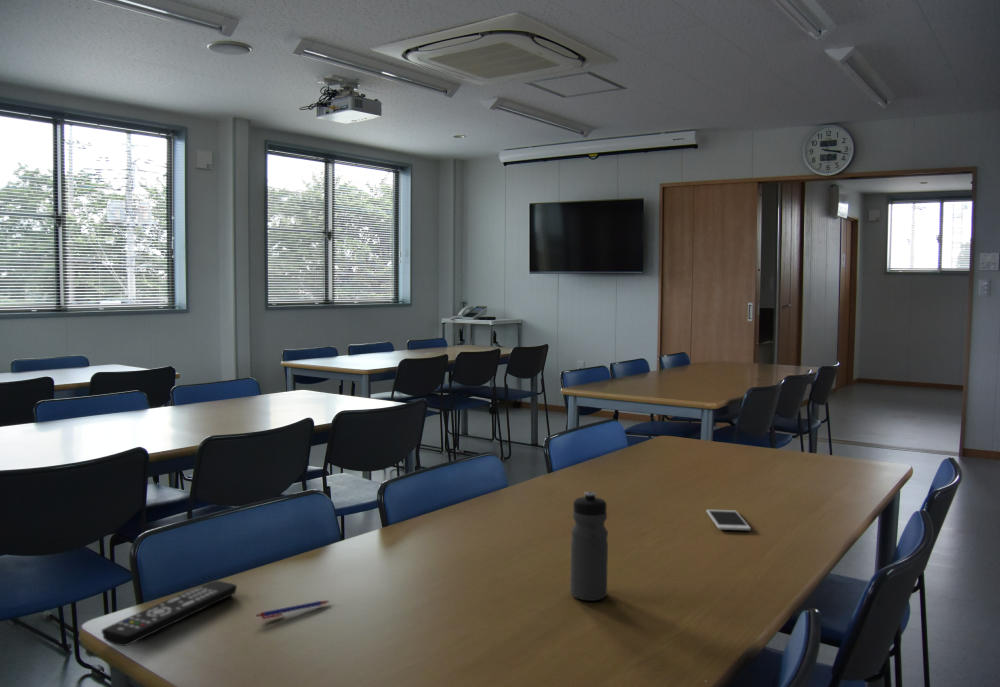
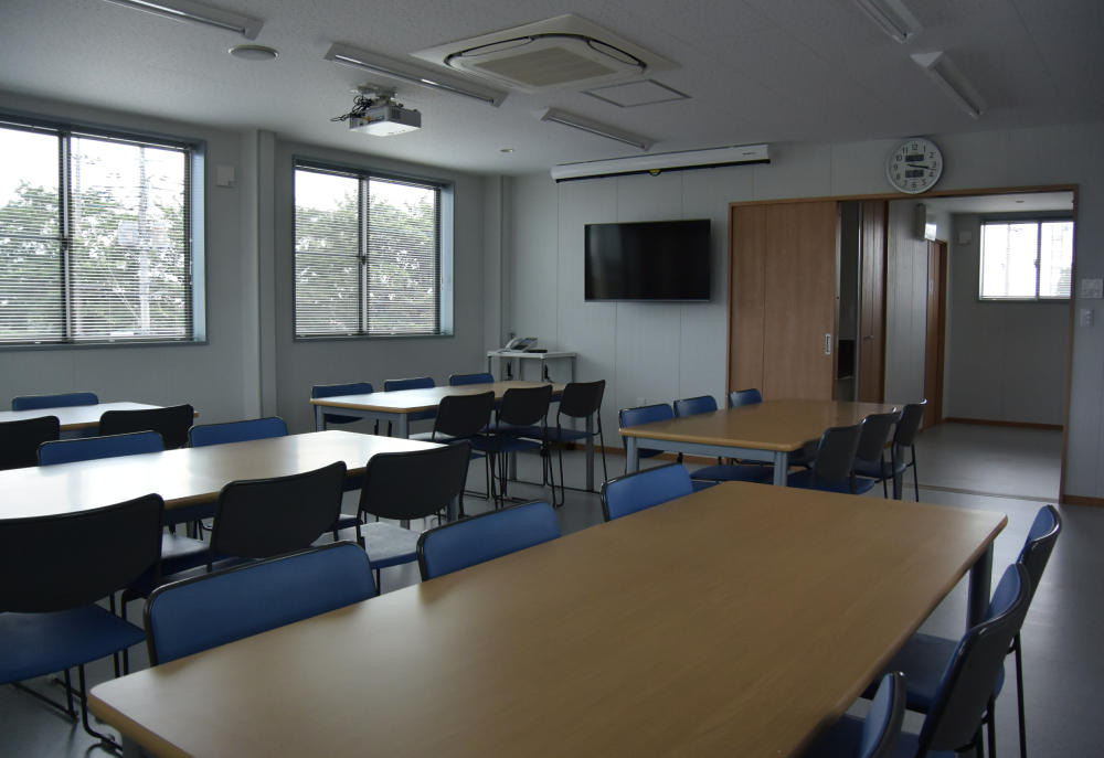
- pen (294, 608)
- cell phone (727, 519)
- water bottle (589, 543)
- remote control (174, 610)
